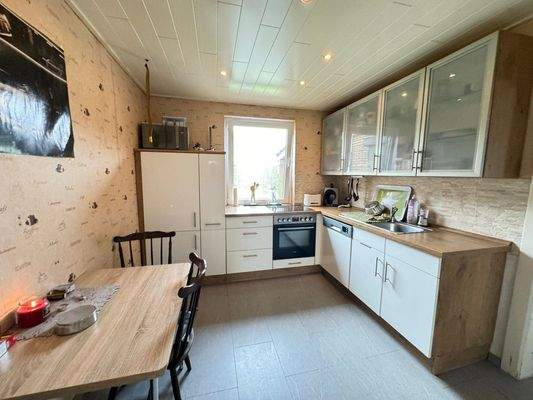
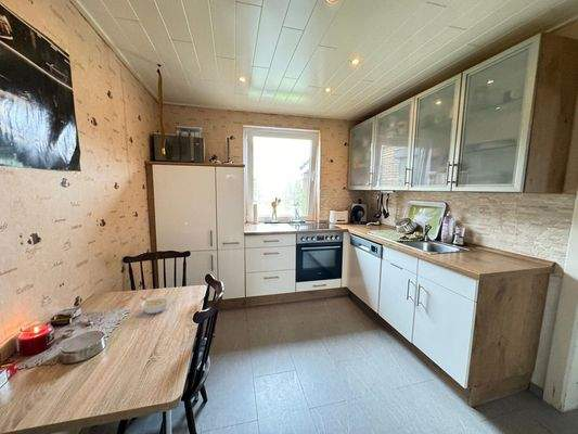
+ legume (154, 305)
